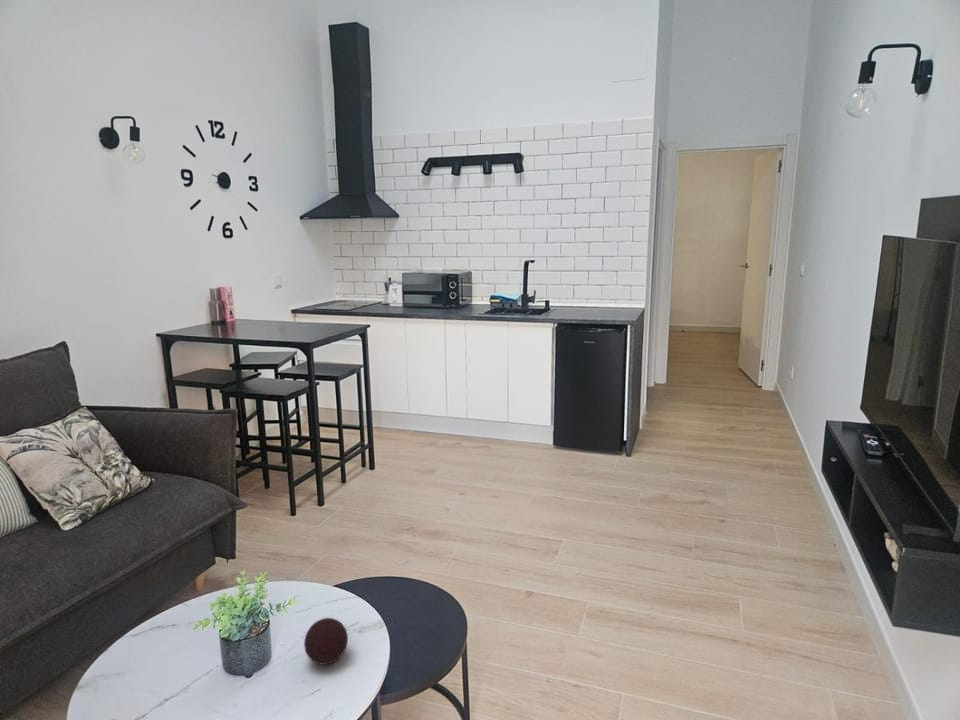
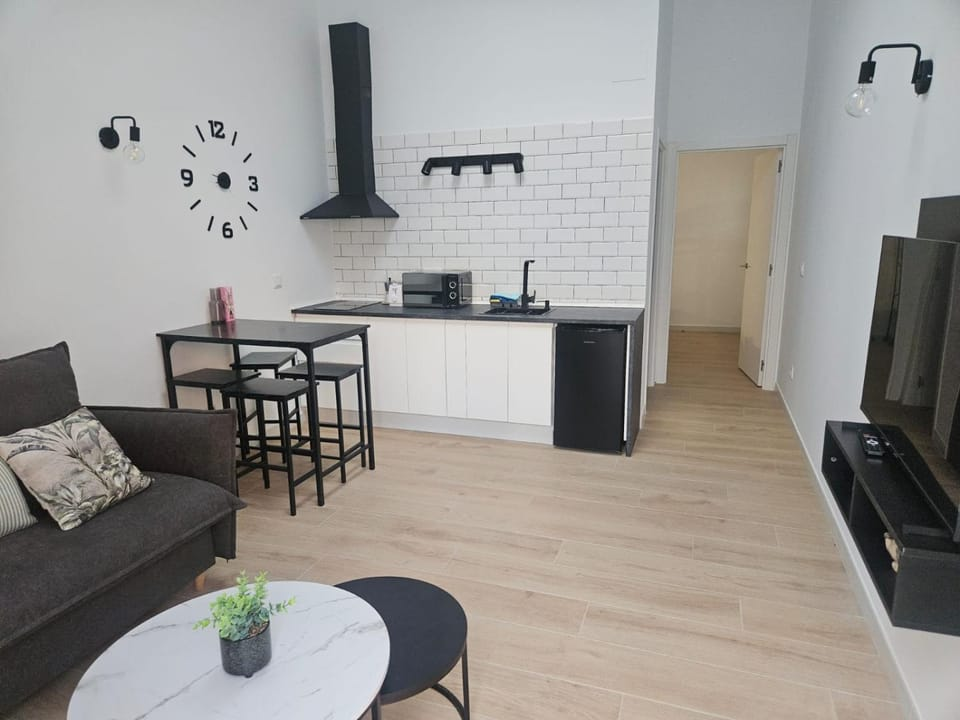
- decorative ball (326, 640)
